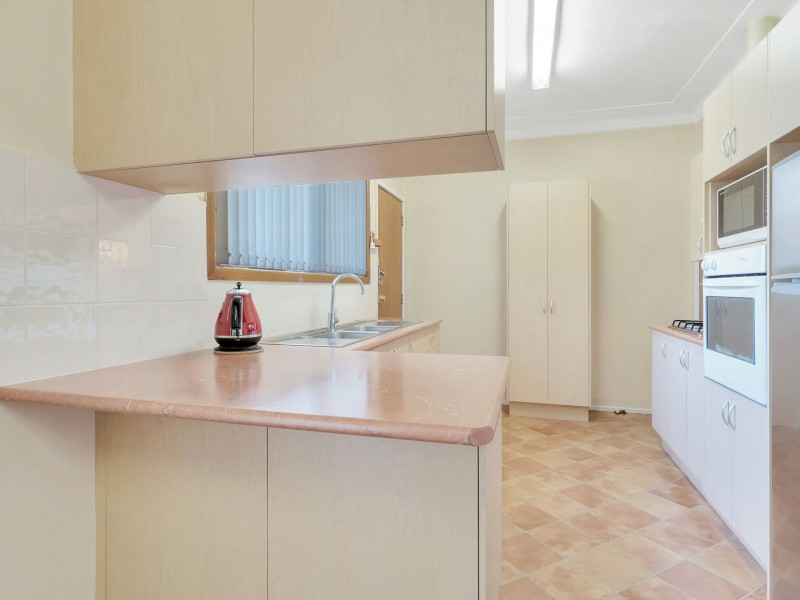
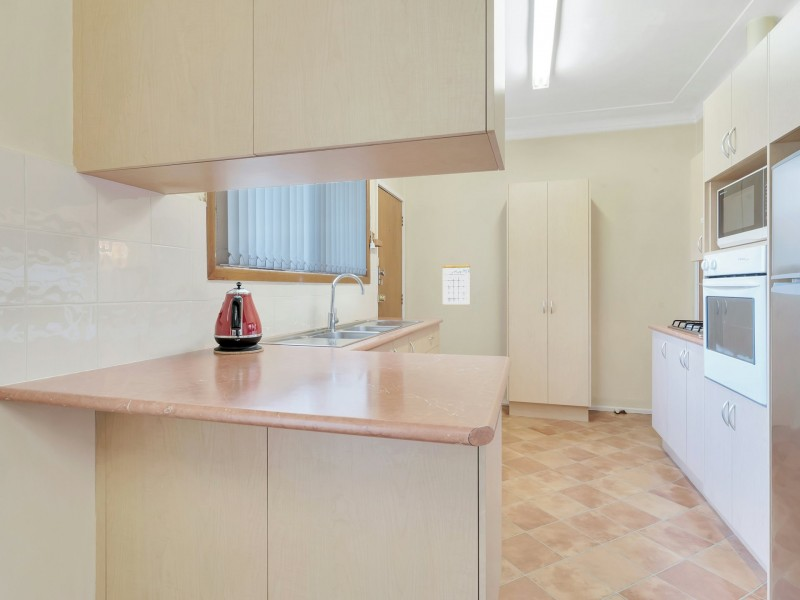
+ calendar (456, 280)
